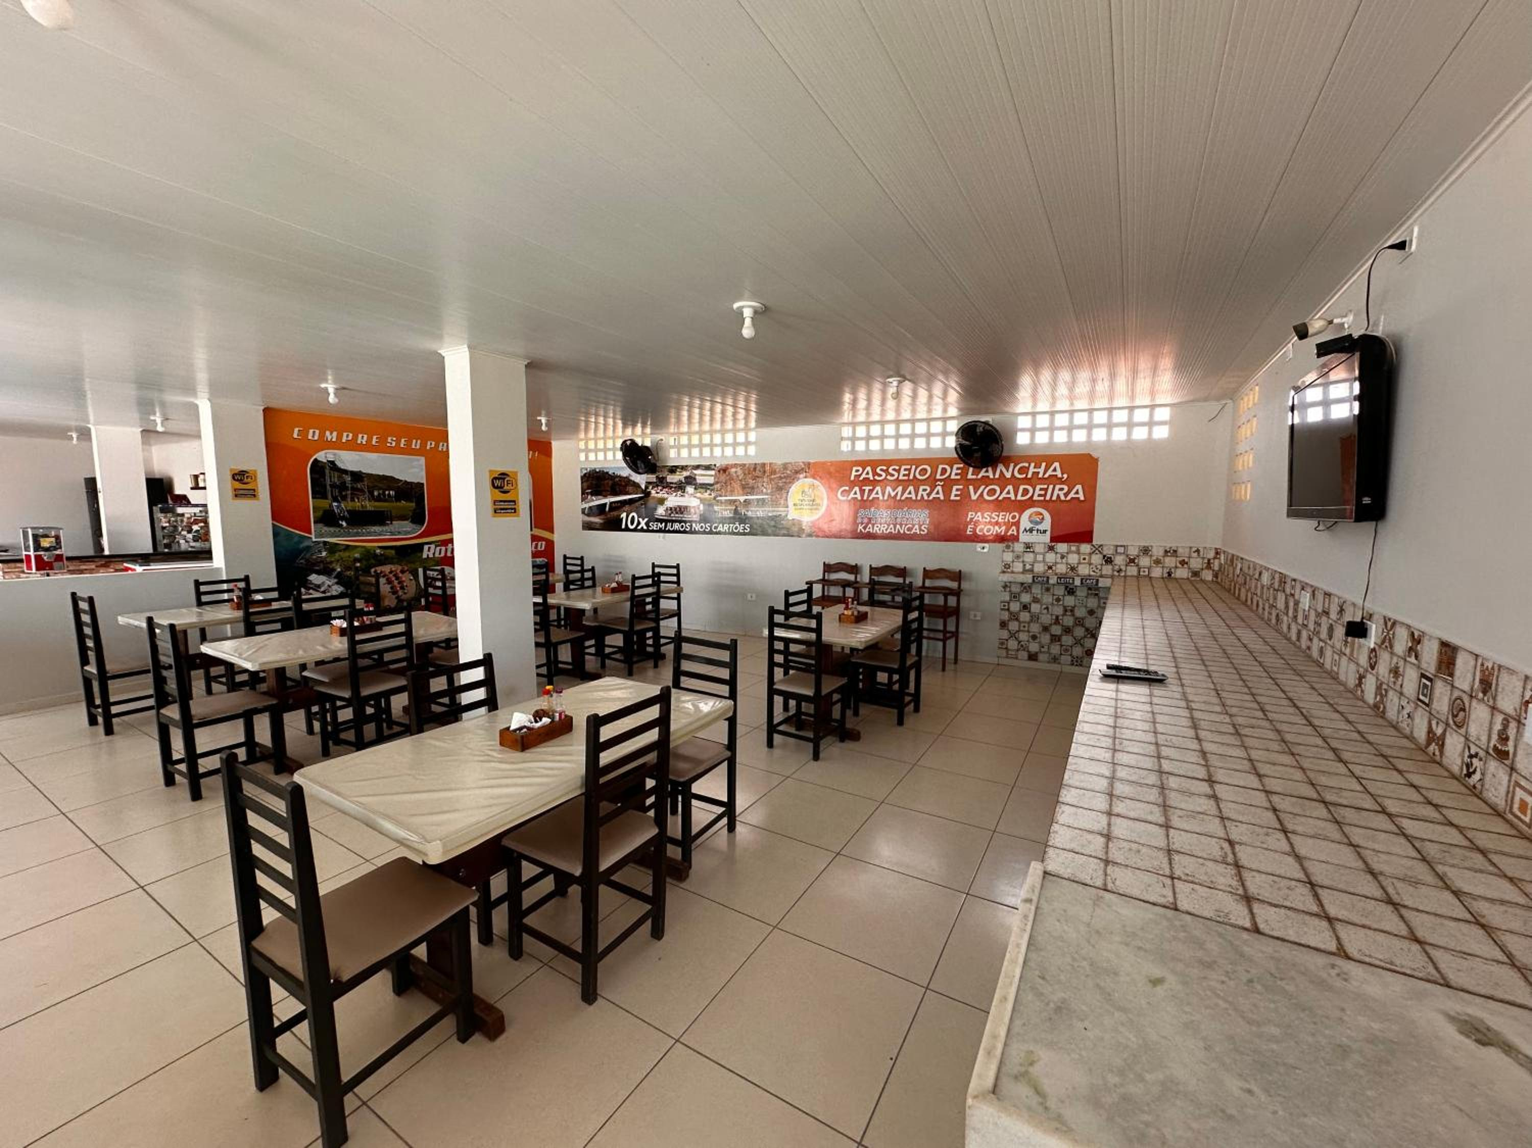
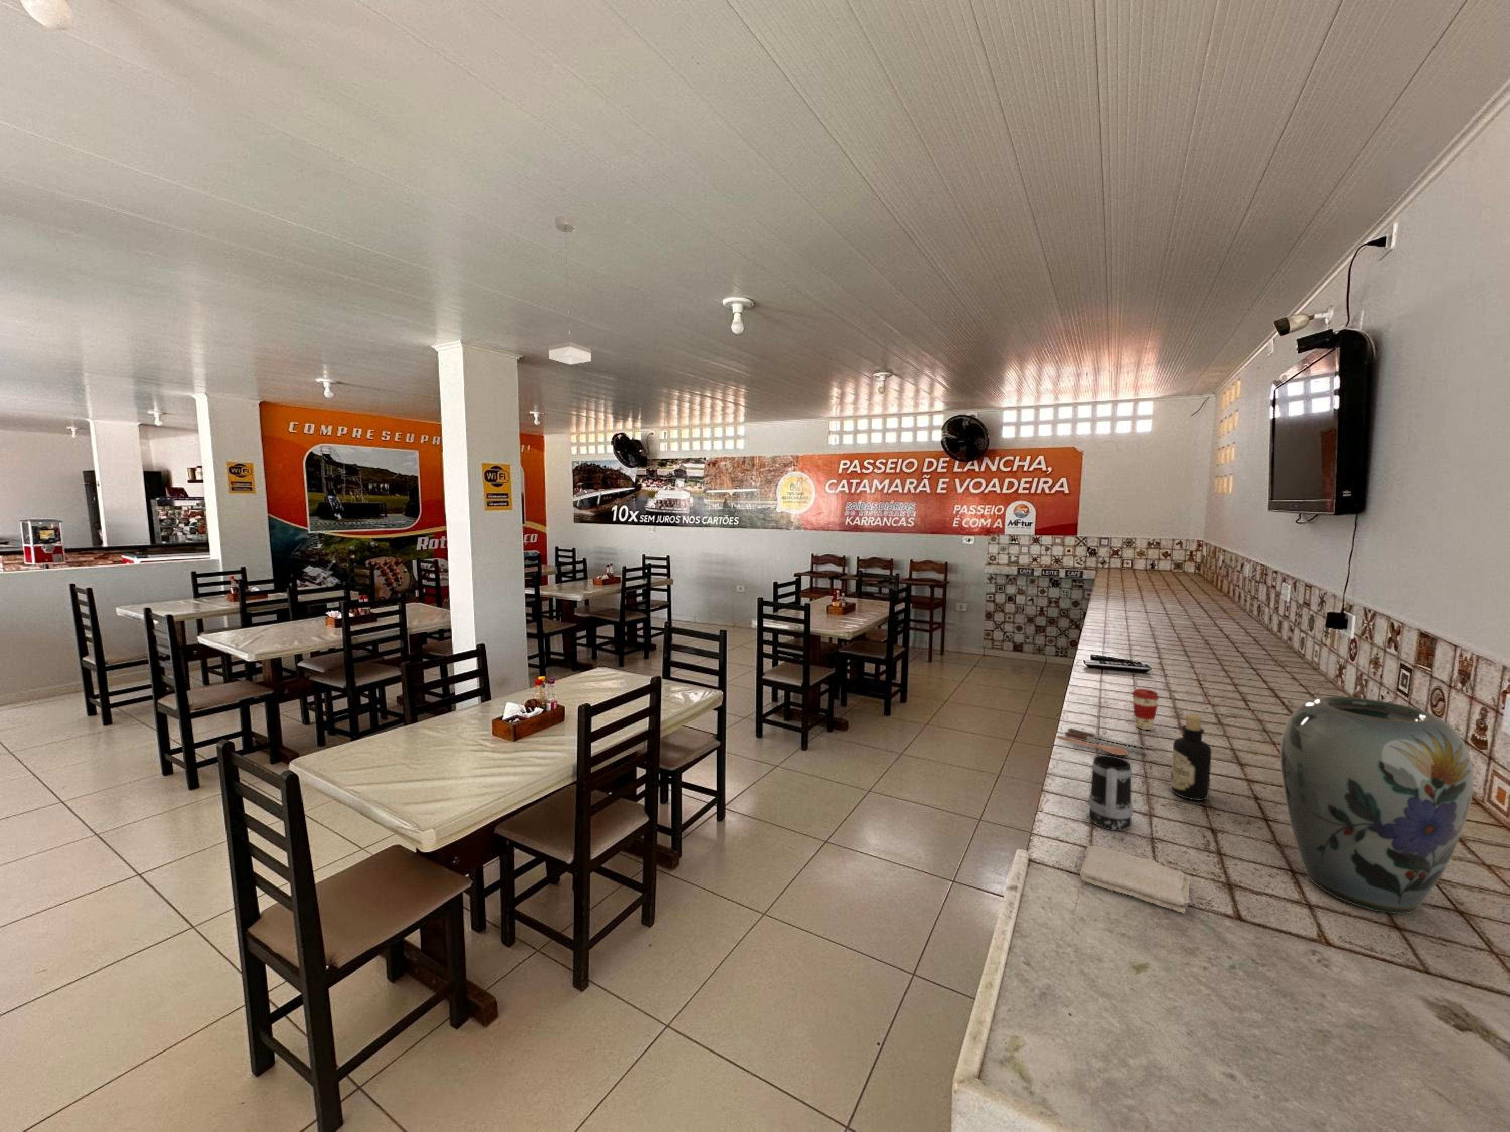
+ bottle (1191, 756)
+ mug (1111, 794)
+ coffee cup (1145, 710)
+ vase (1366, 799)
+ spoon (1106, 743)
+ washcloth (1134, 876)
+ pendant lamp (567, 291)
